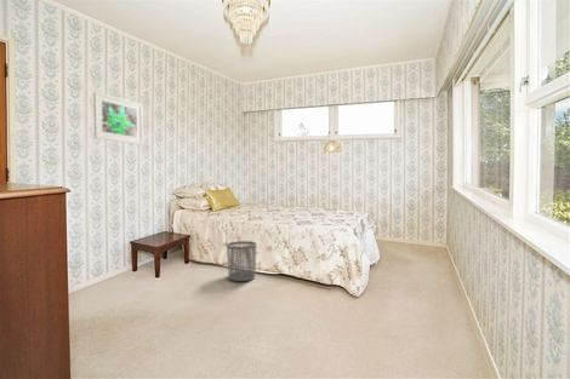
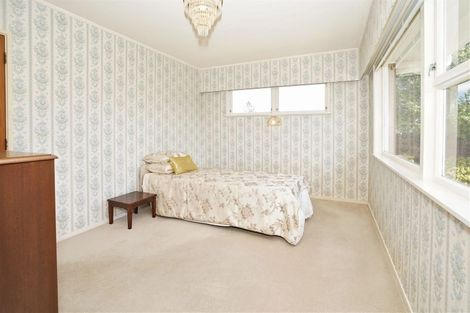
- waste bin (241, 260)
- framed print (120, 120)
